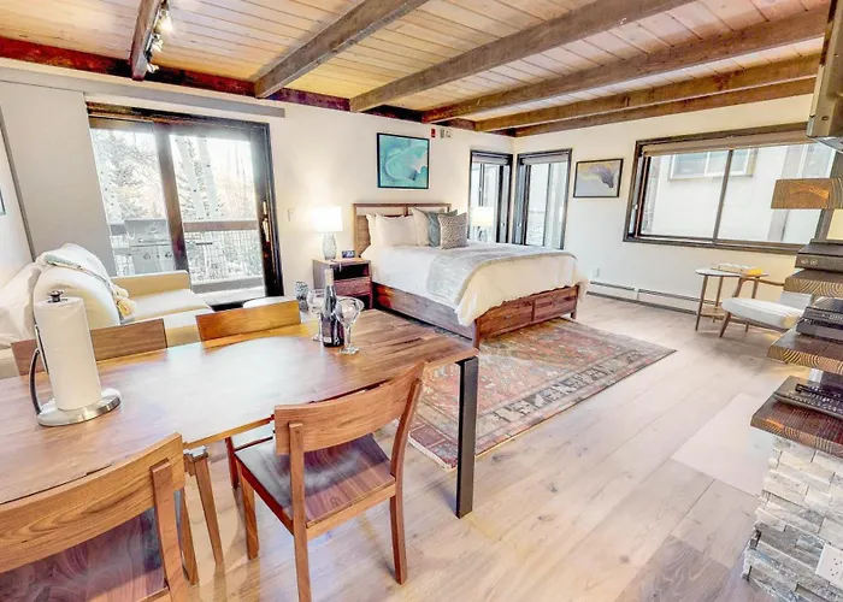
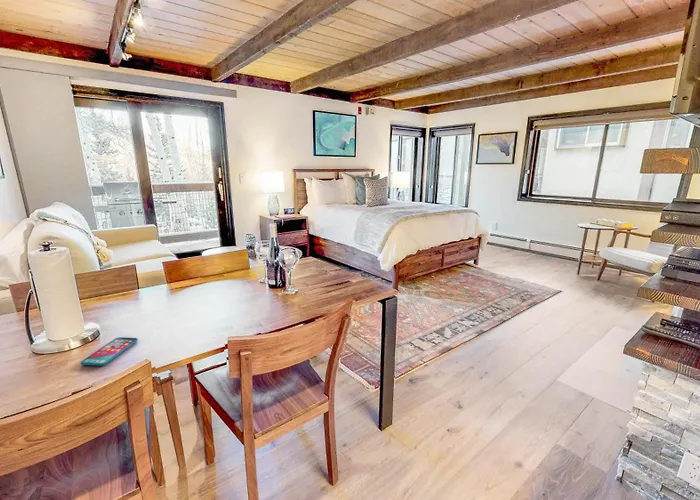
+ smartphone (111, 350)
